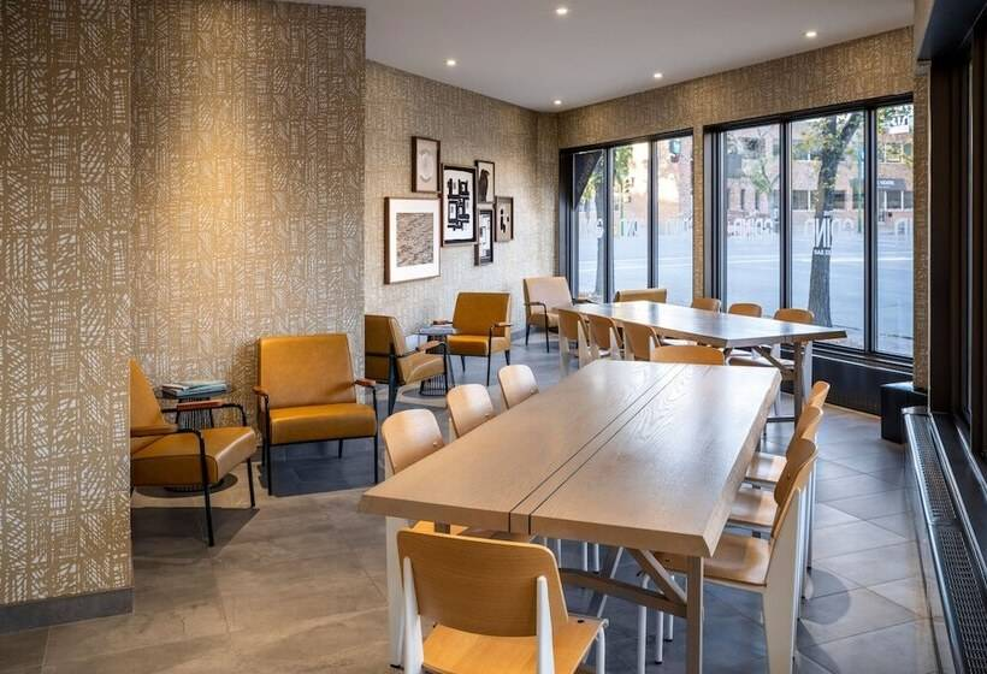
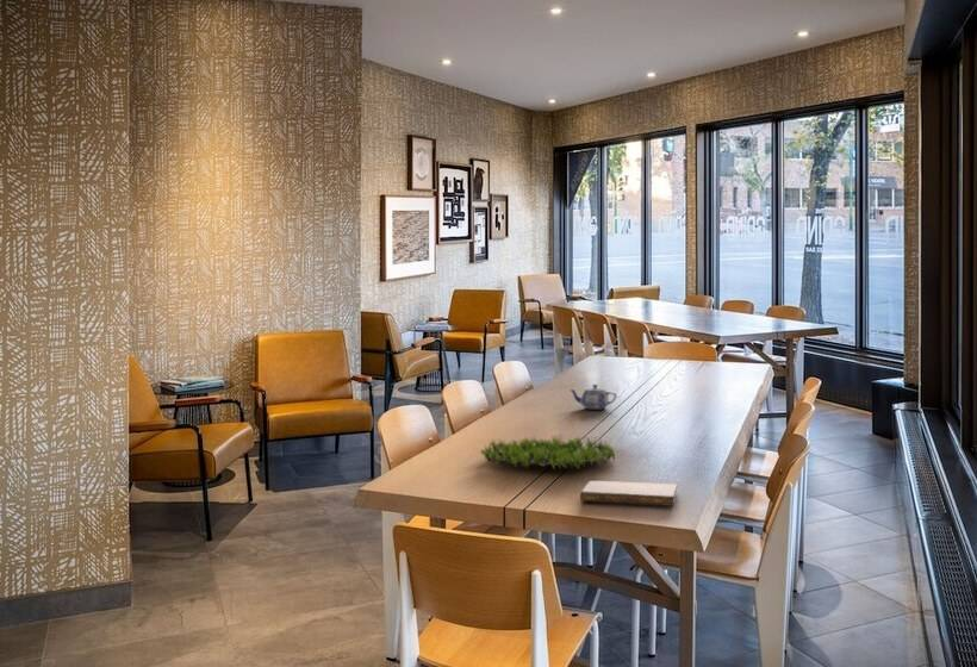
+ notebook (629, 492)
+ plant (547, 450)
+ teapot (592, 395)
